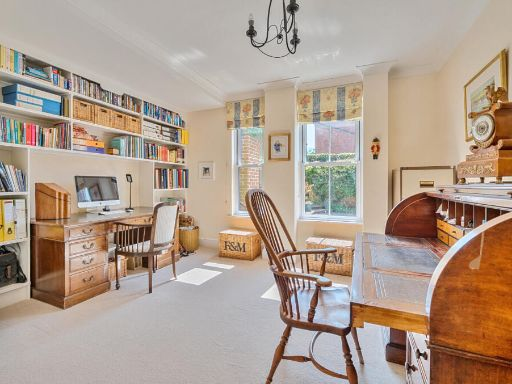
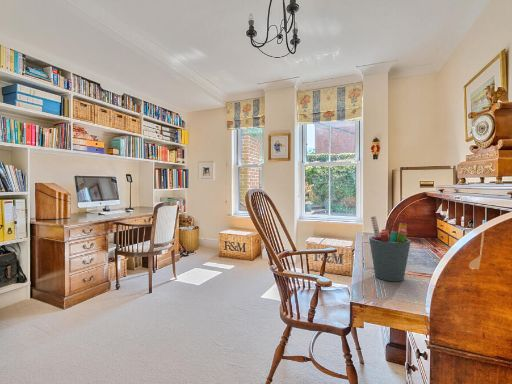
+ pen holder (389, 247)
